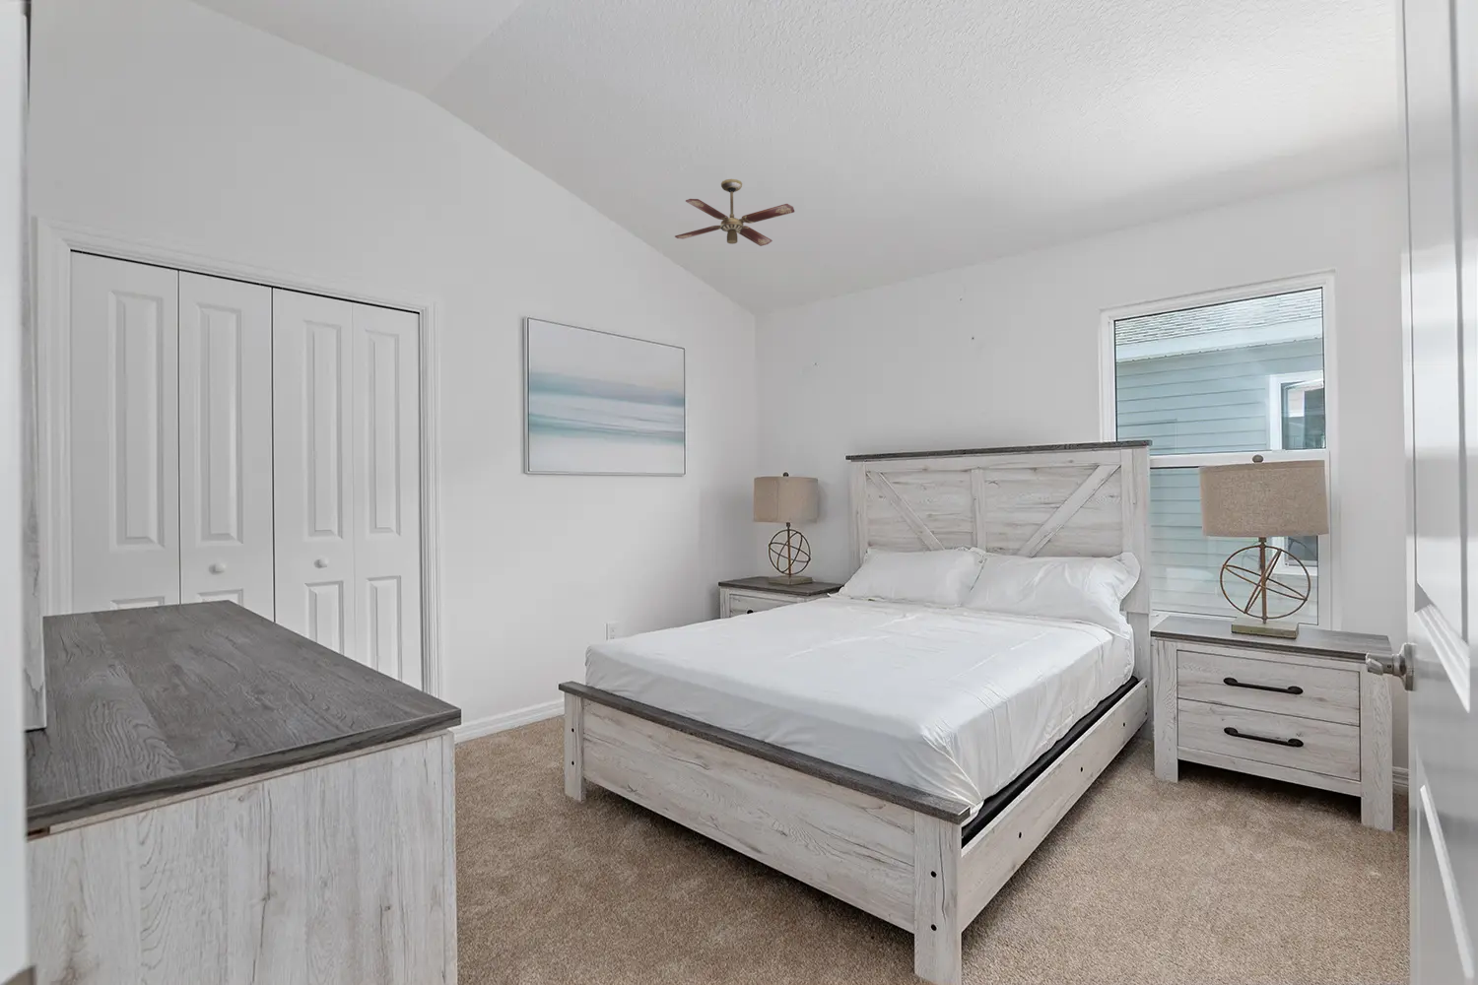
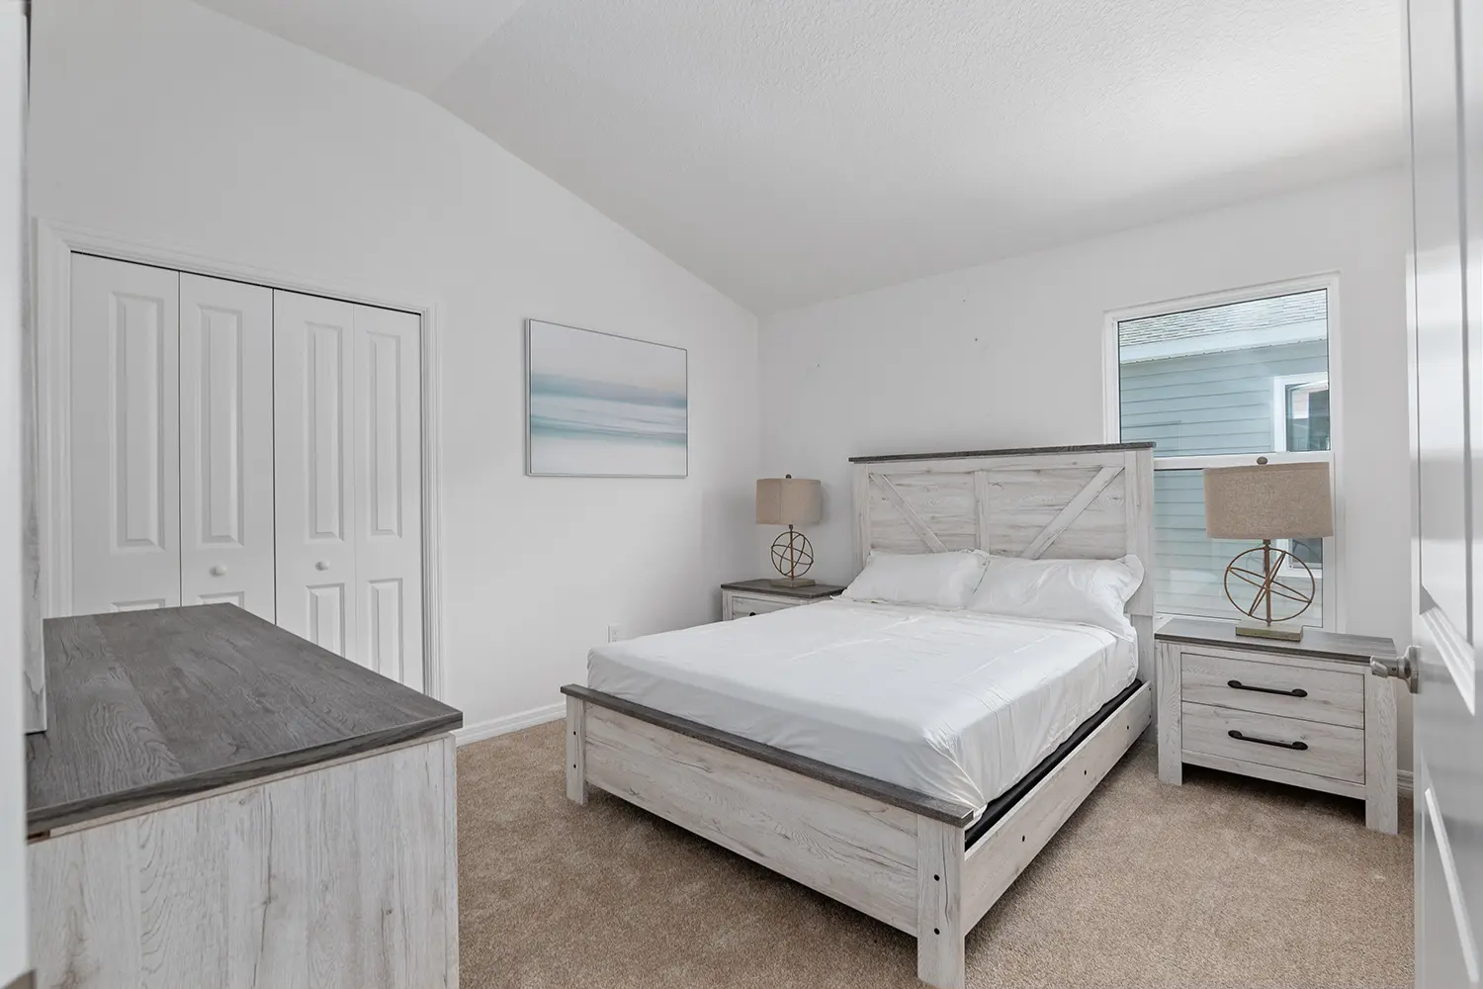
- ceiling fan (731, 213)
